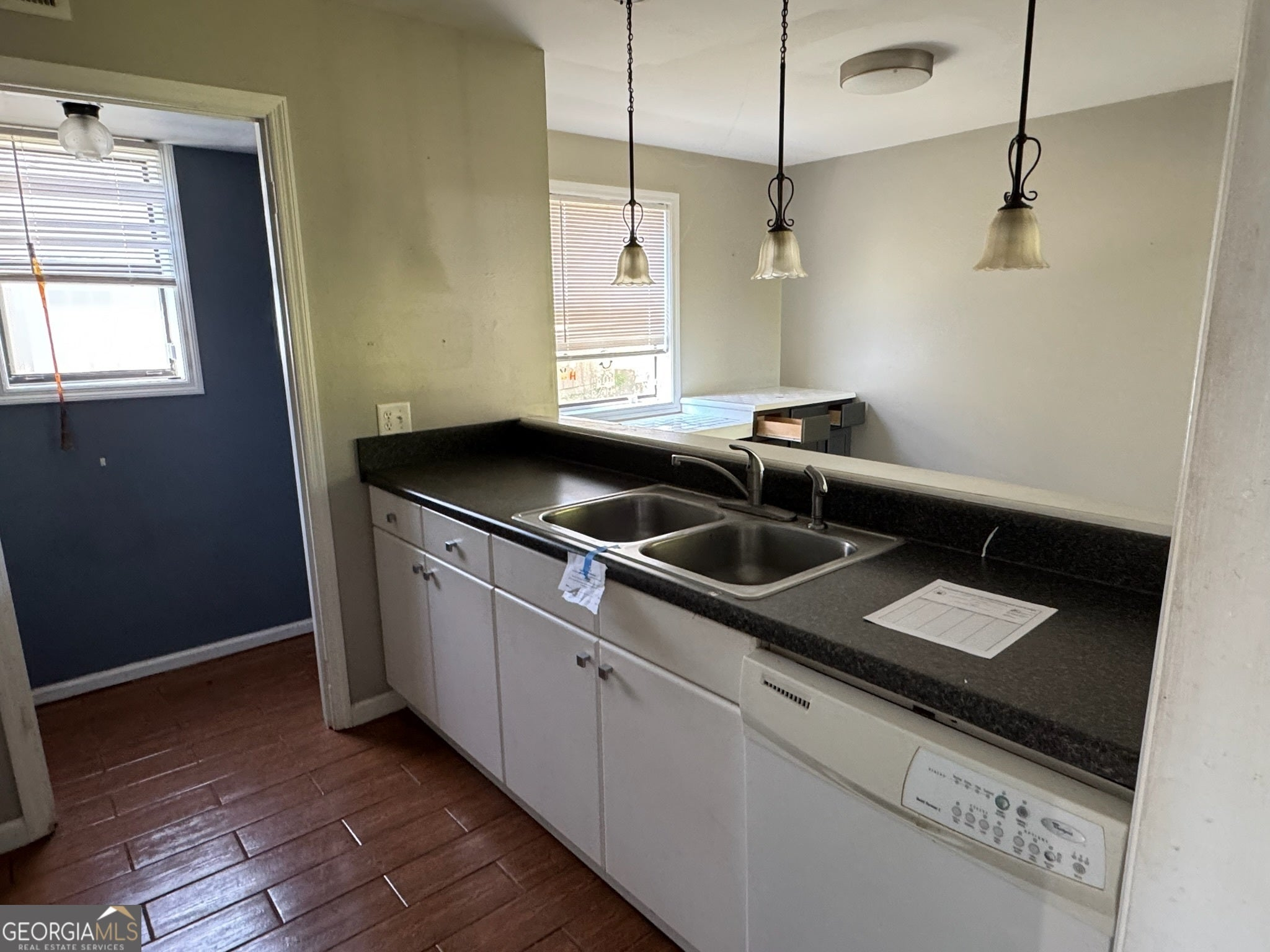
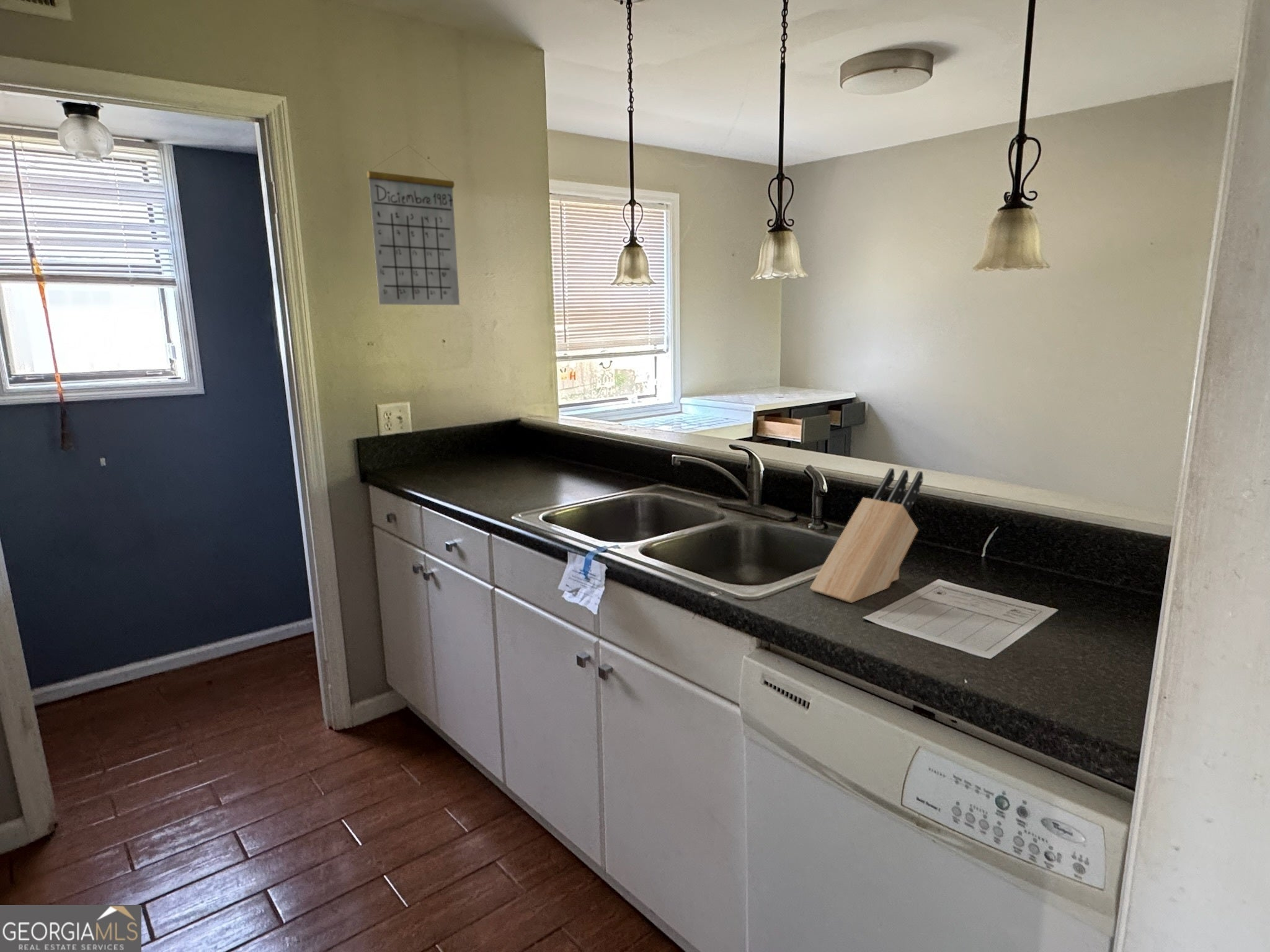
+ calendar (415, 226)
+ knife block (872, 530)
